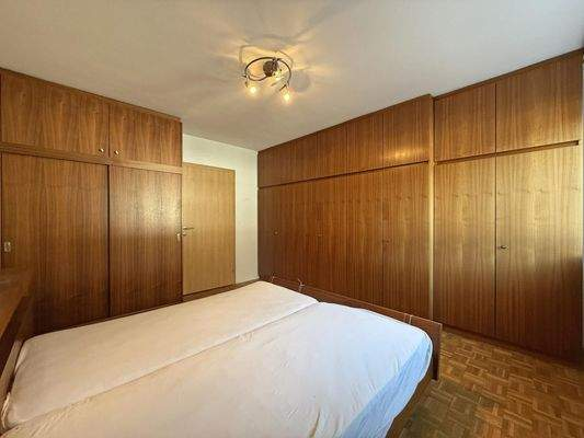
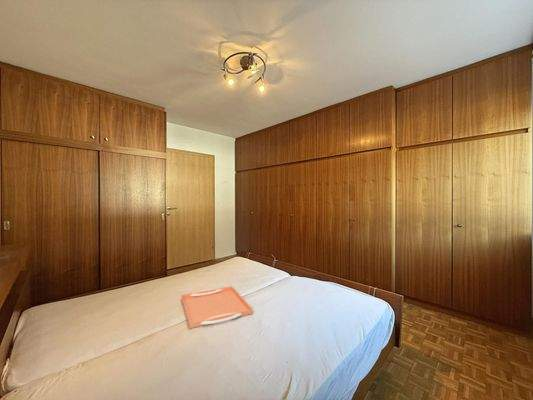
+ serving tray (214, 303)
